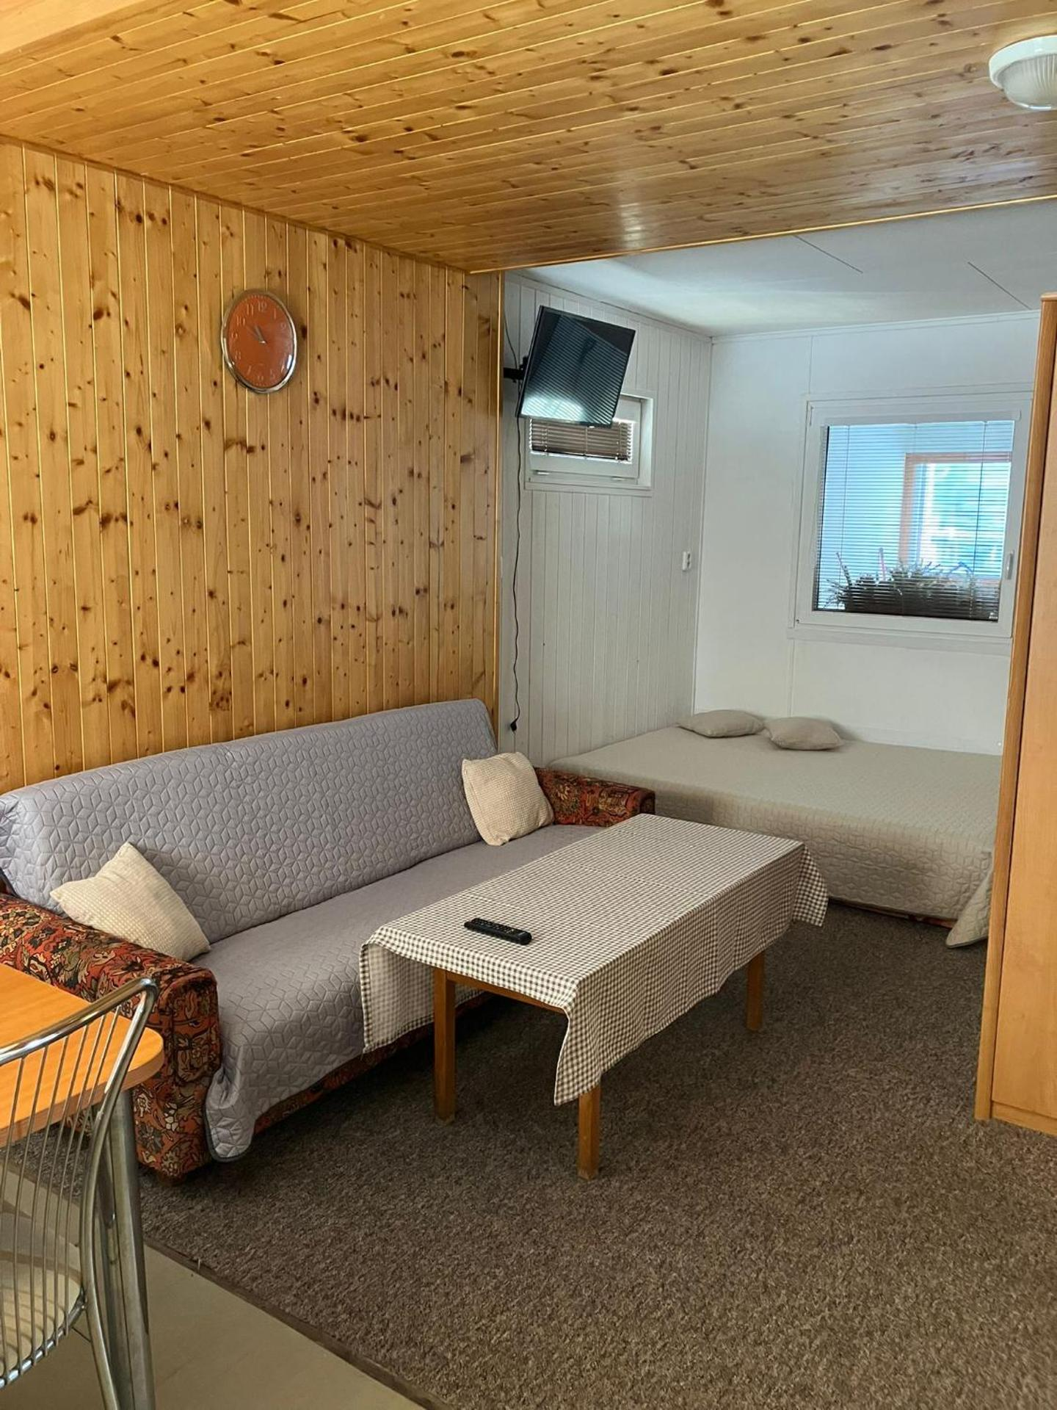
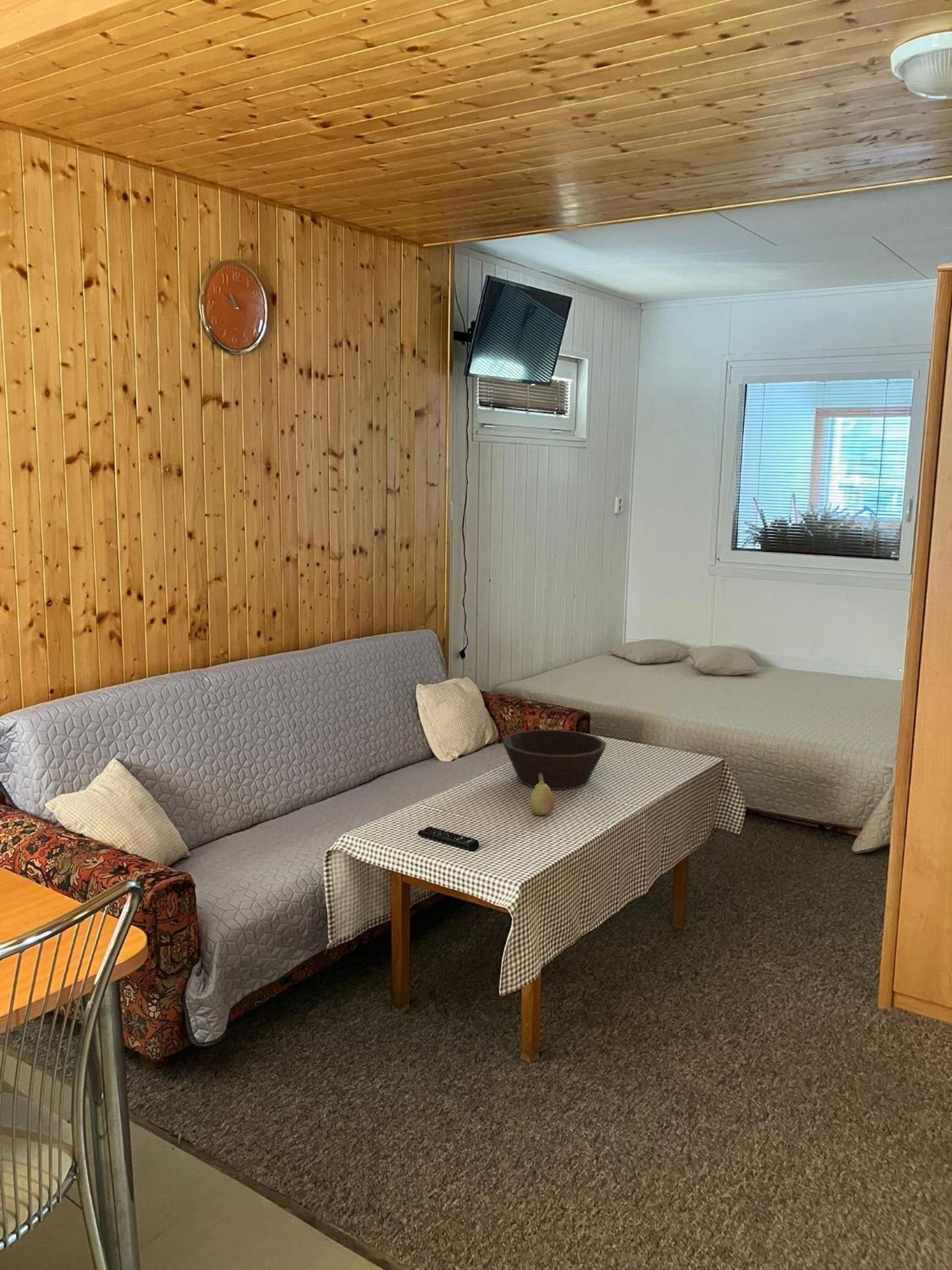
+ bowl (553, 761)
+ fruit (542, 794)
